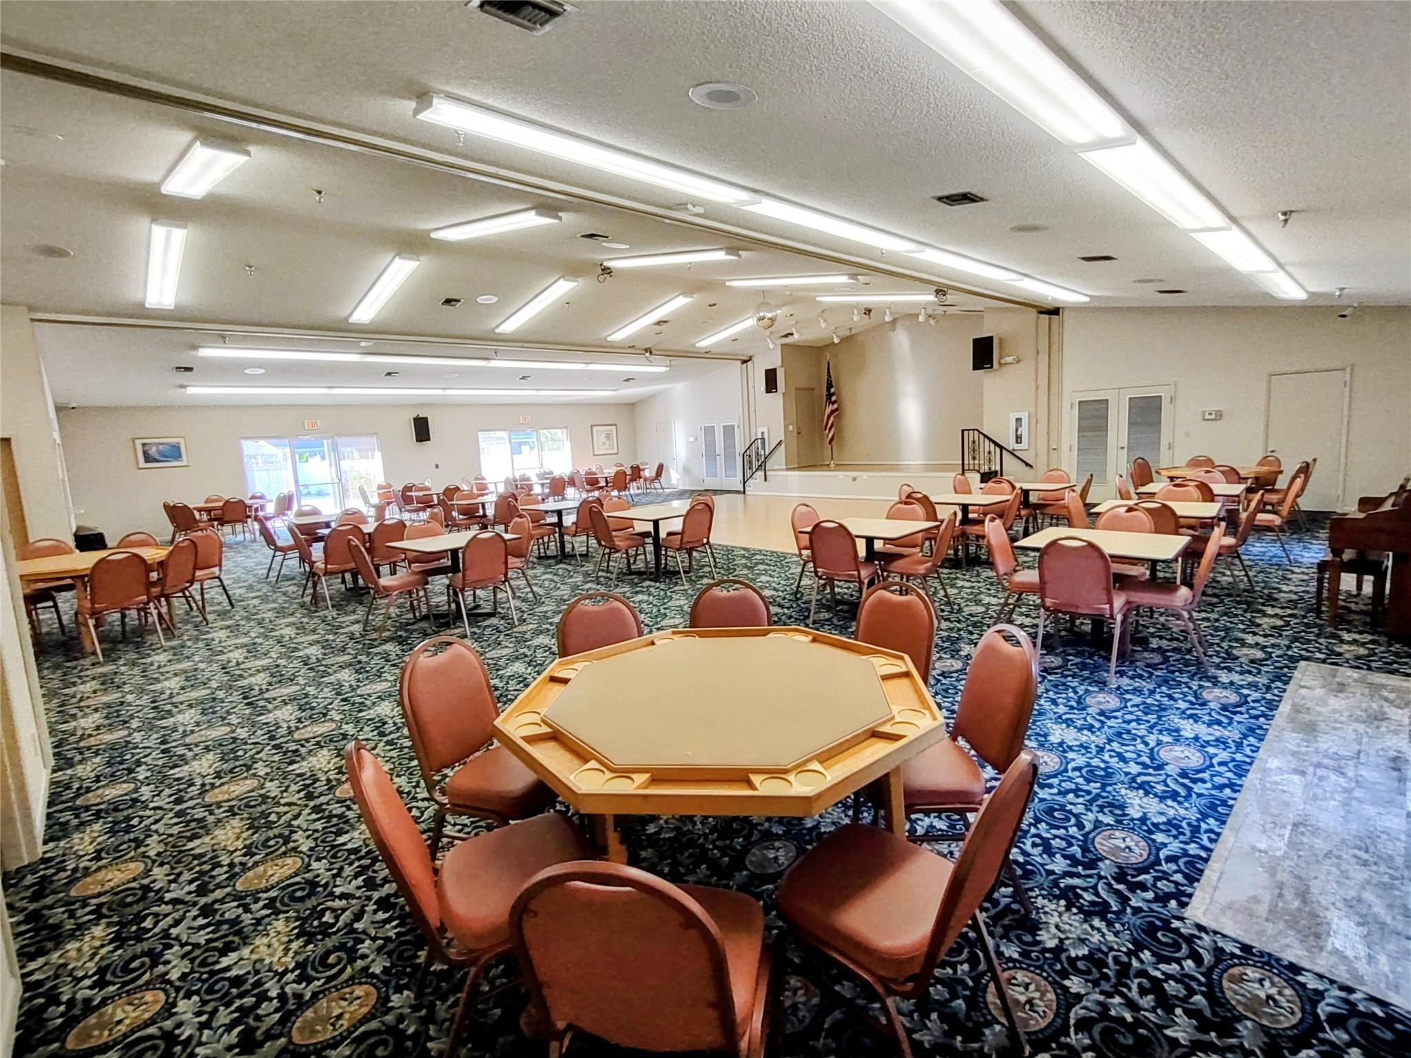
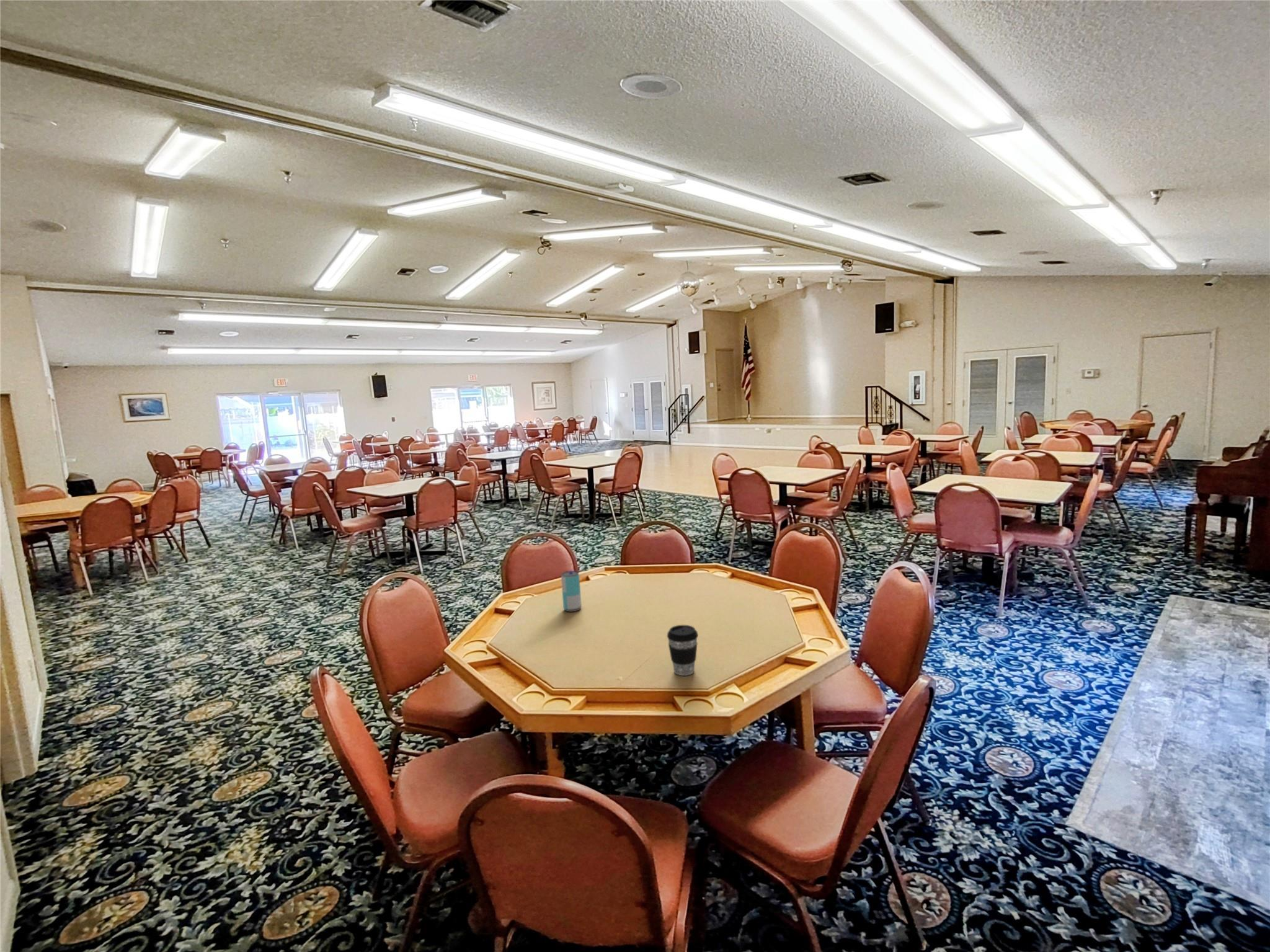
+ coffee cup (683, 650)
+ beverage can (571, 591)
